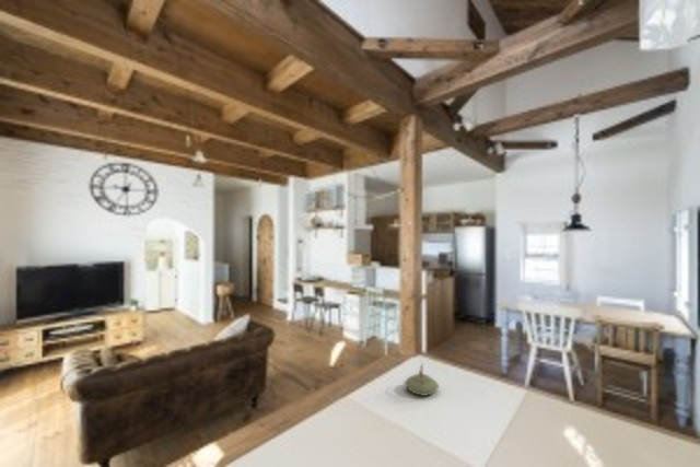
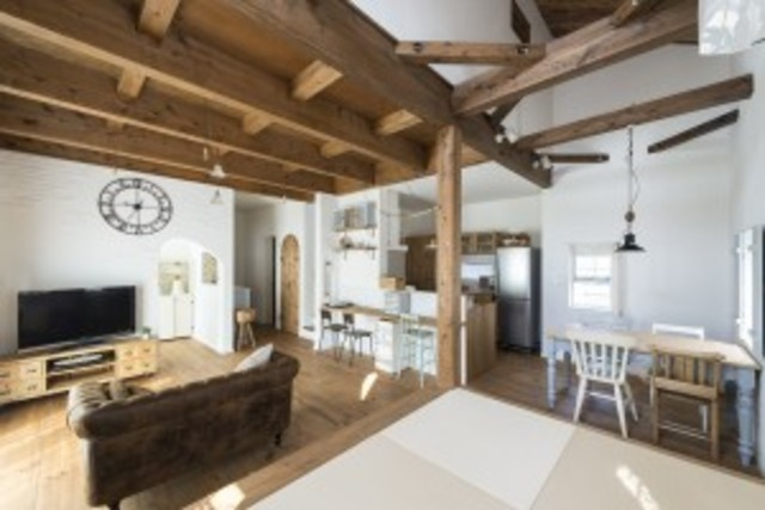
- teapot (421, 375)
